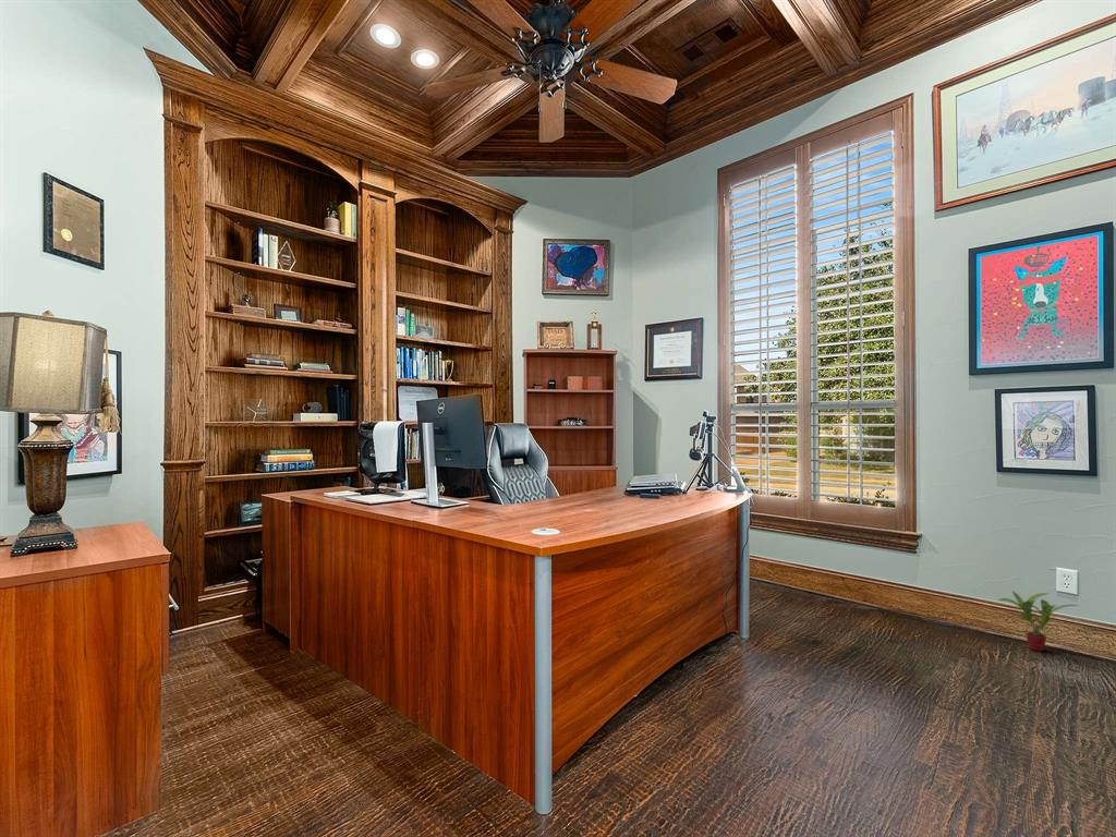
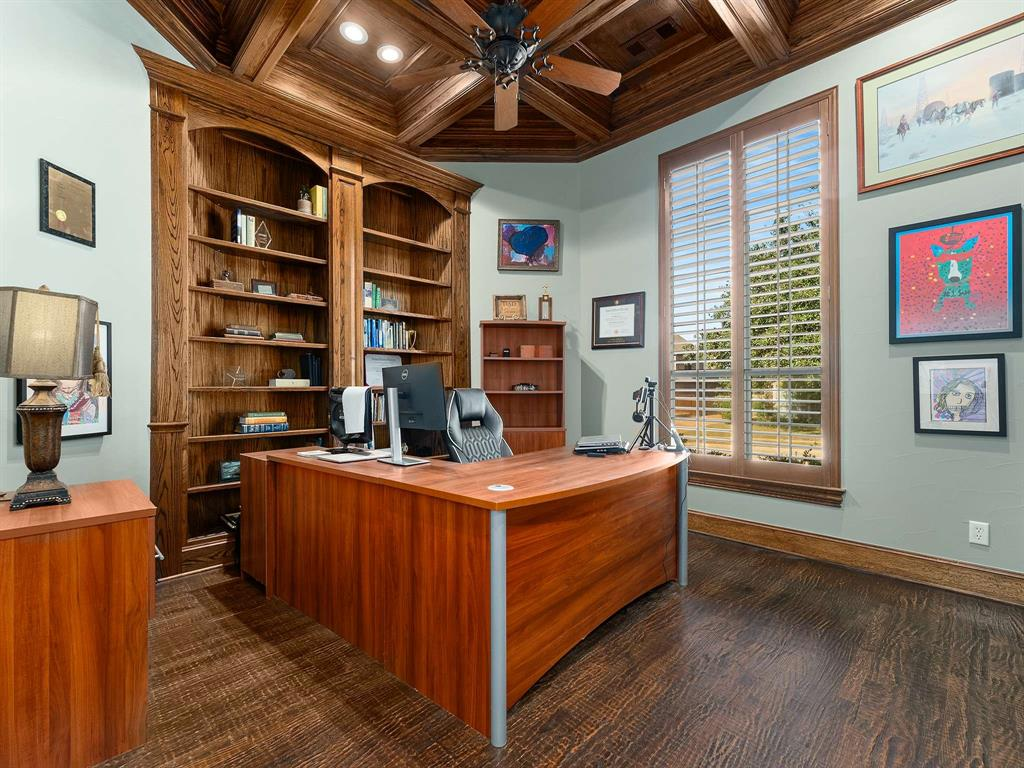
- potted plant (1036, 623)
